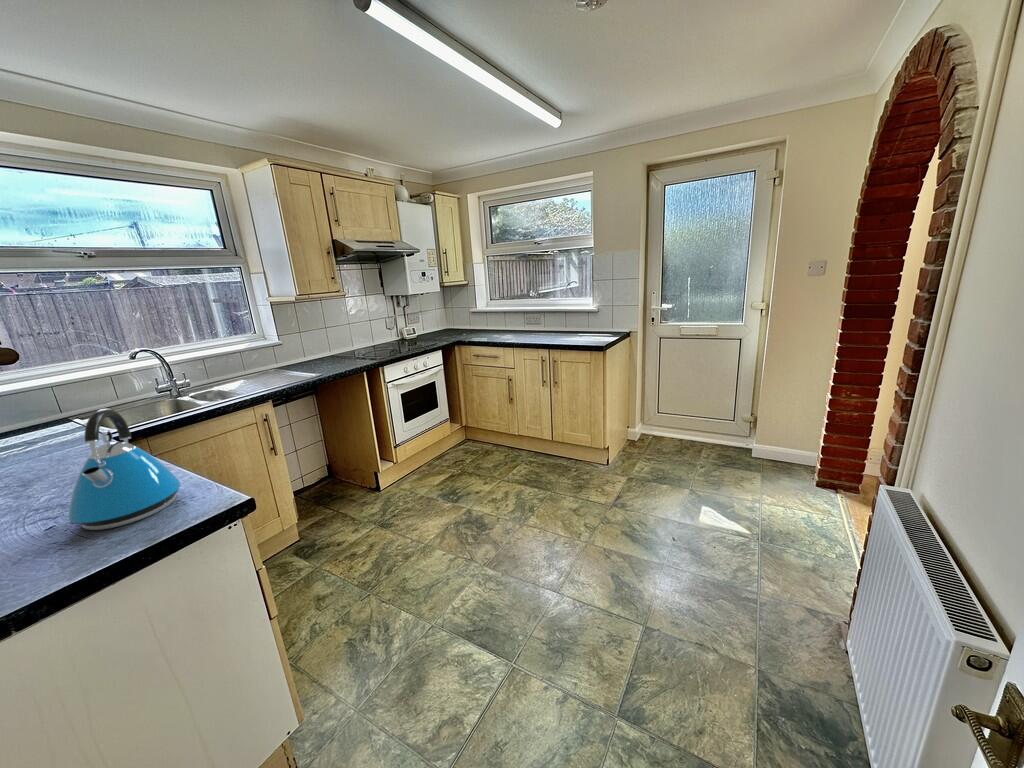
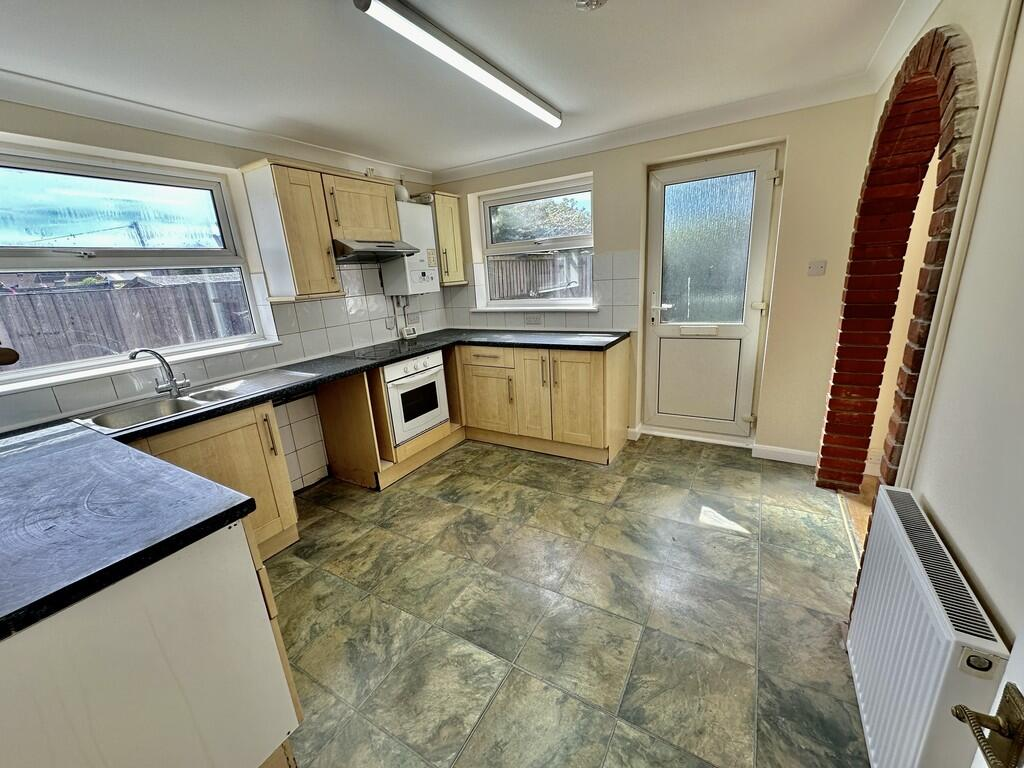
- kettle (117, 460)
